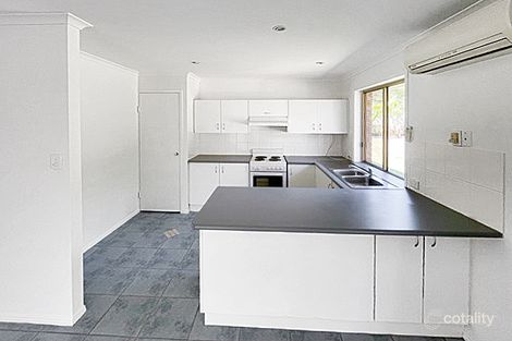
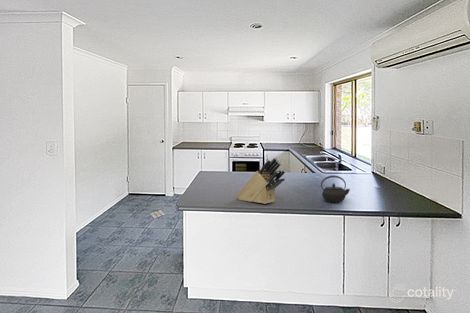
+ kettle (335, 188)
+ knife block (260, 179)
